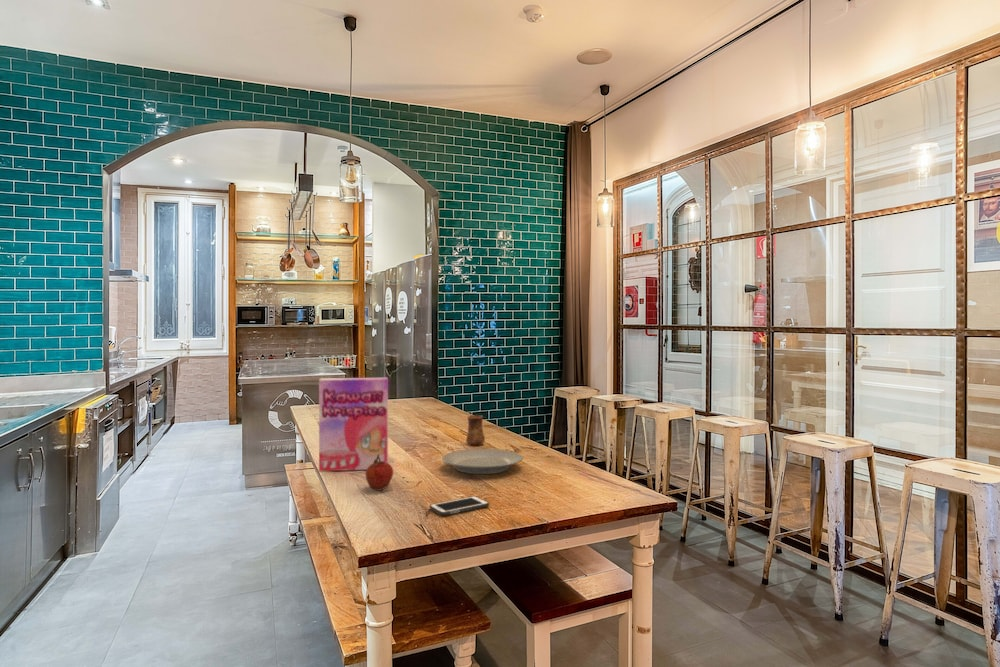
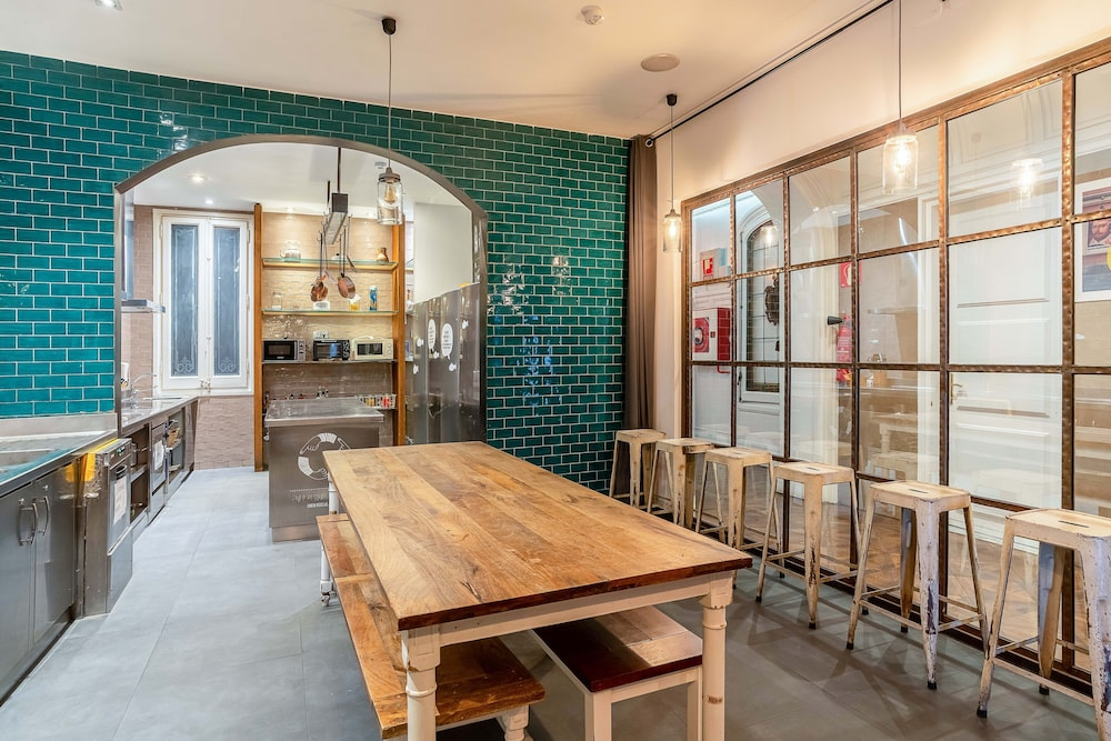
- cereal box (354, 423)
- cup (475, 429)
- fruit (379, 471)
- cell phone (459, 505)
- plate (482, 462)
